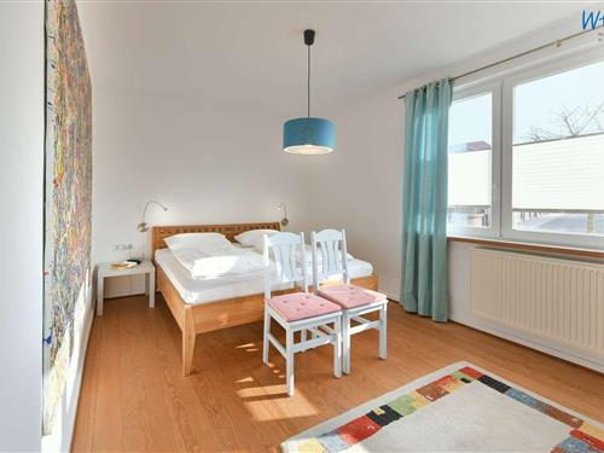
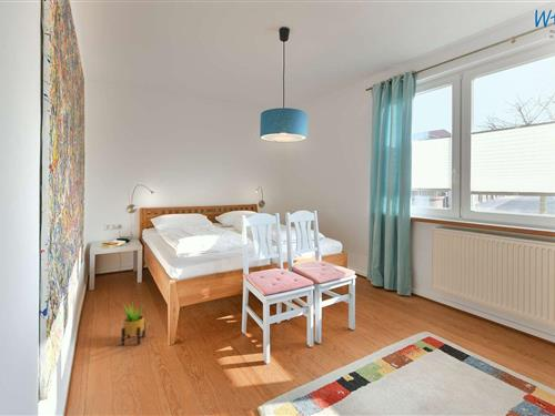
+ potted plant (133, 322)
